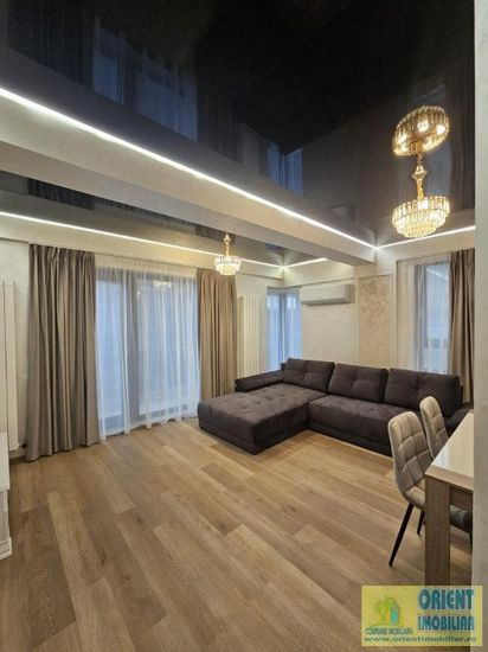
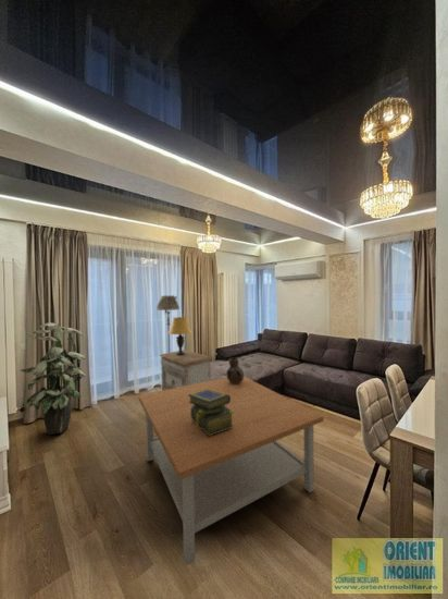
+ nightstand (185, 381)
+ vase (235, 369)
+ coffee table (222, 439)
+ floor lamp (169, 344)
+ table lamp (179, 335)
+ stack of books (209, 408)
+ indoor plant (54, 376)
